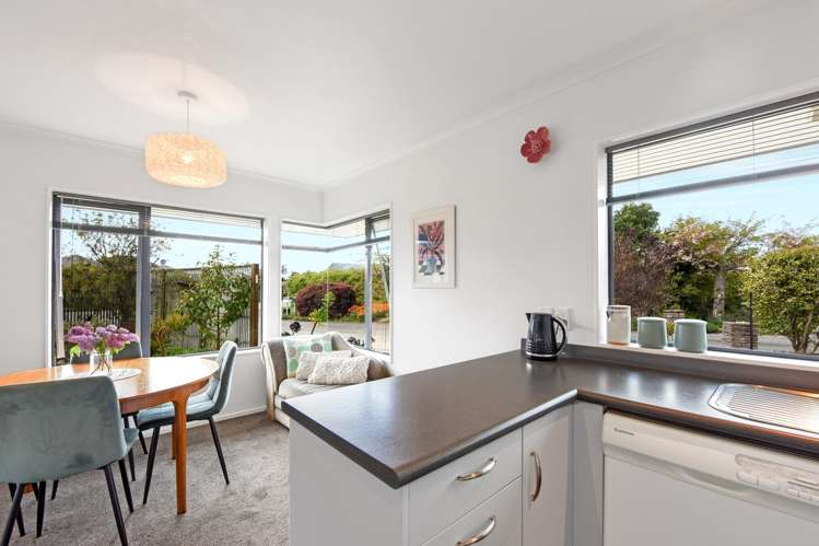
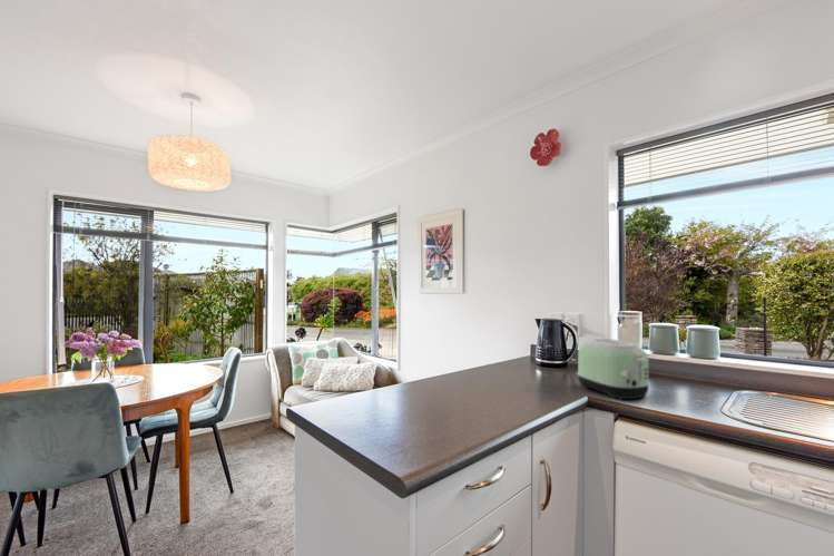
+ toaster (614, 367)
